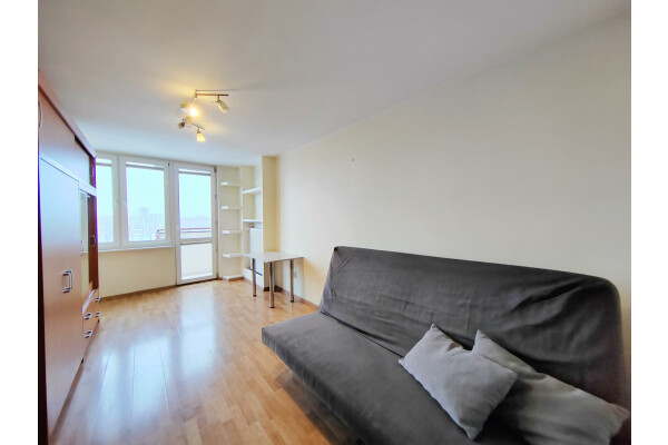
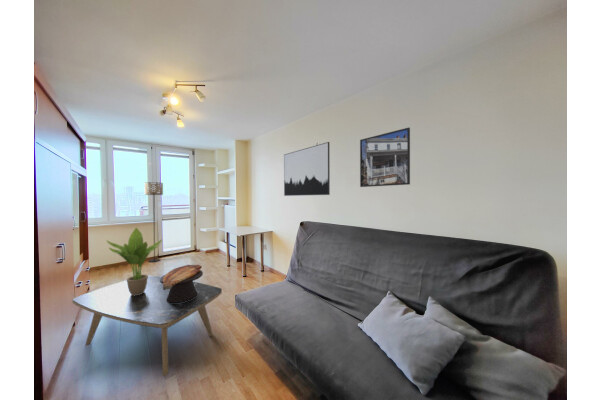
+ potted plant (130, 262)
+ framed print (382, 160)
+ wall art (304, 172)
+ coffee table (151, 316)
+ floor lamp (154, 221)
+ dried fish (180, 285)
